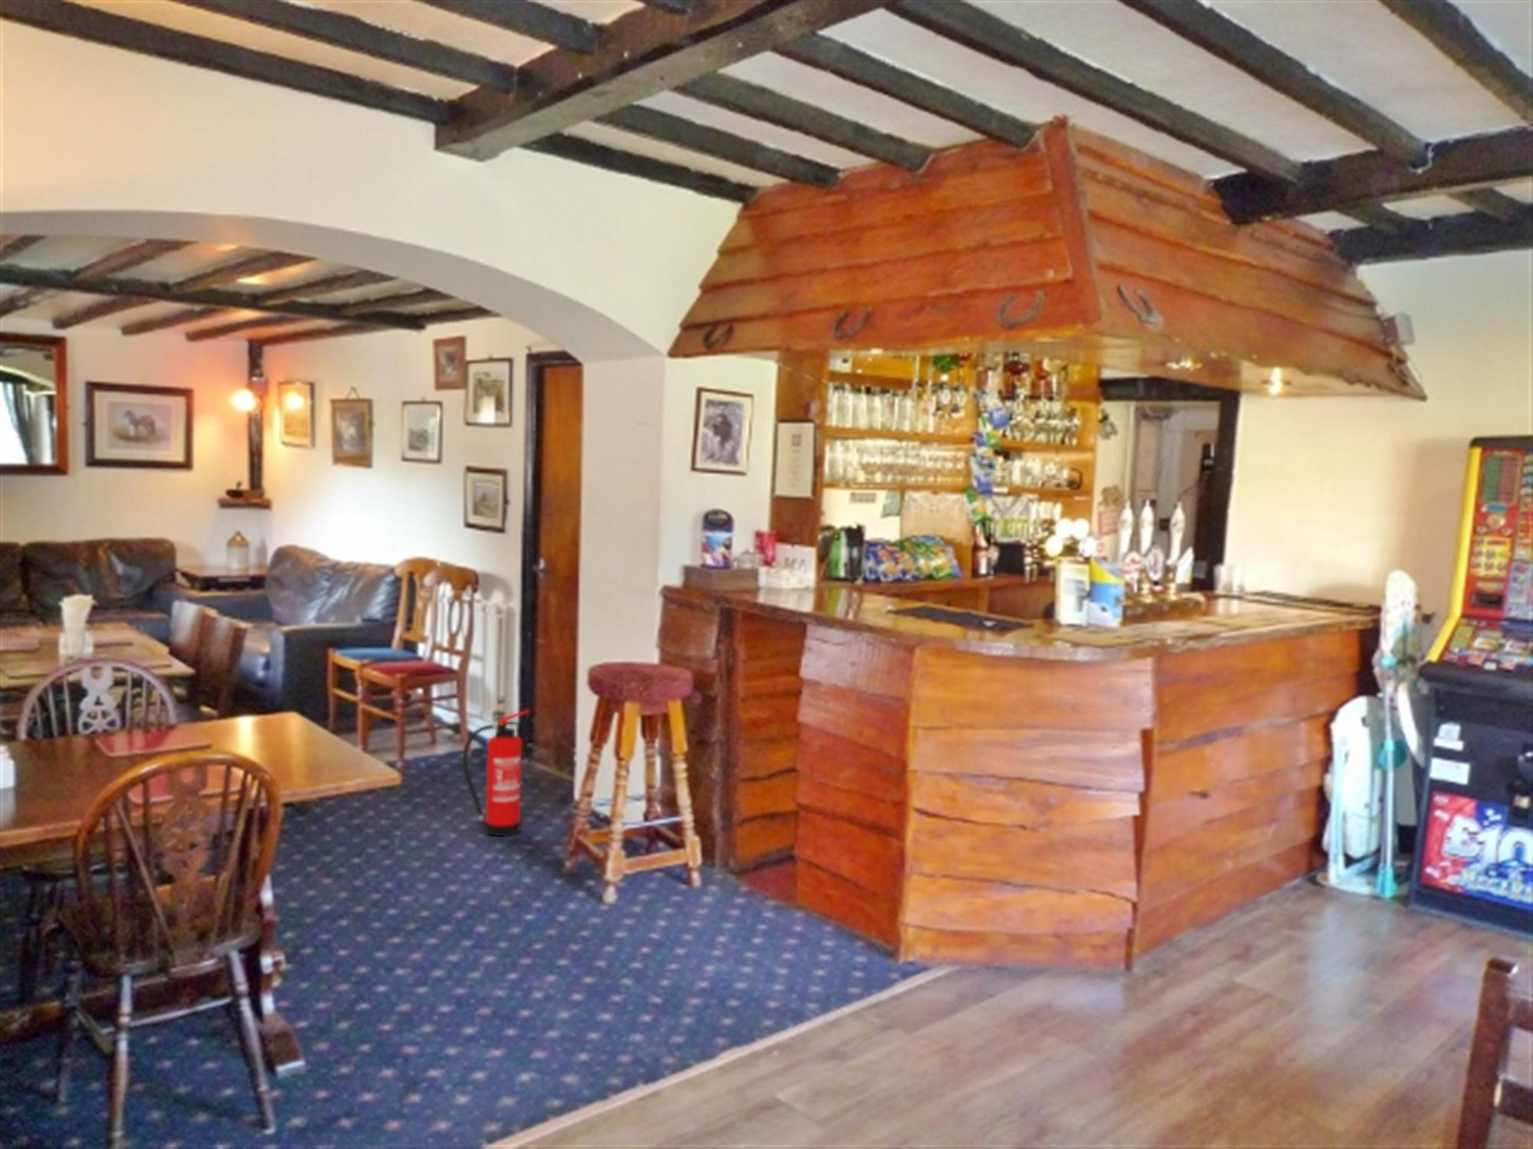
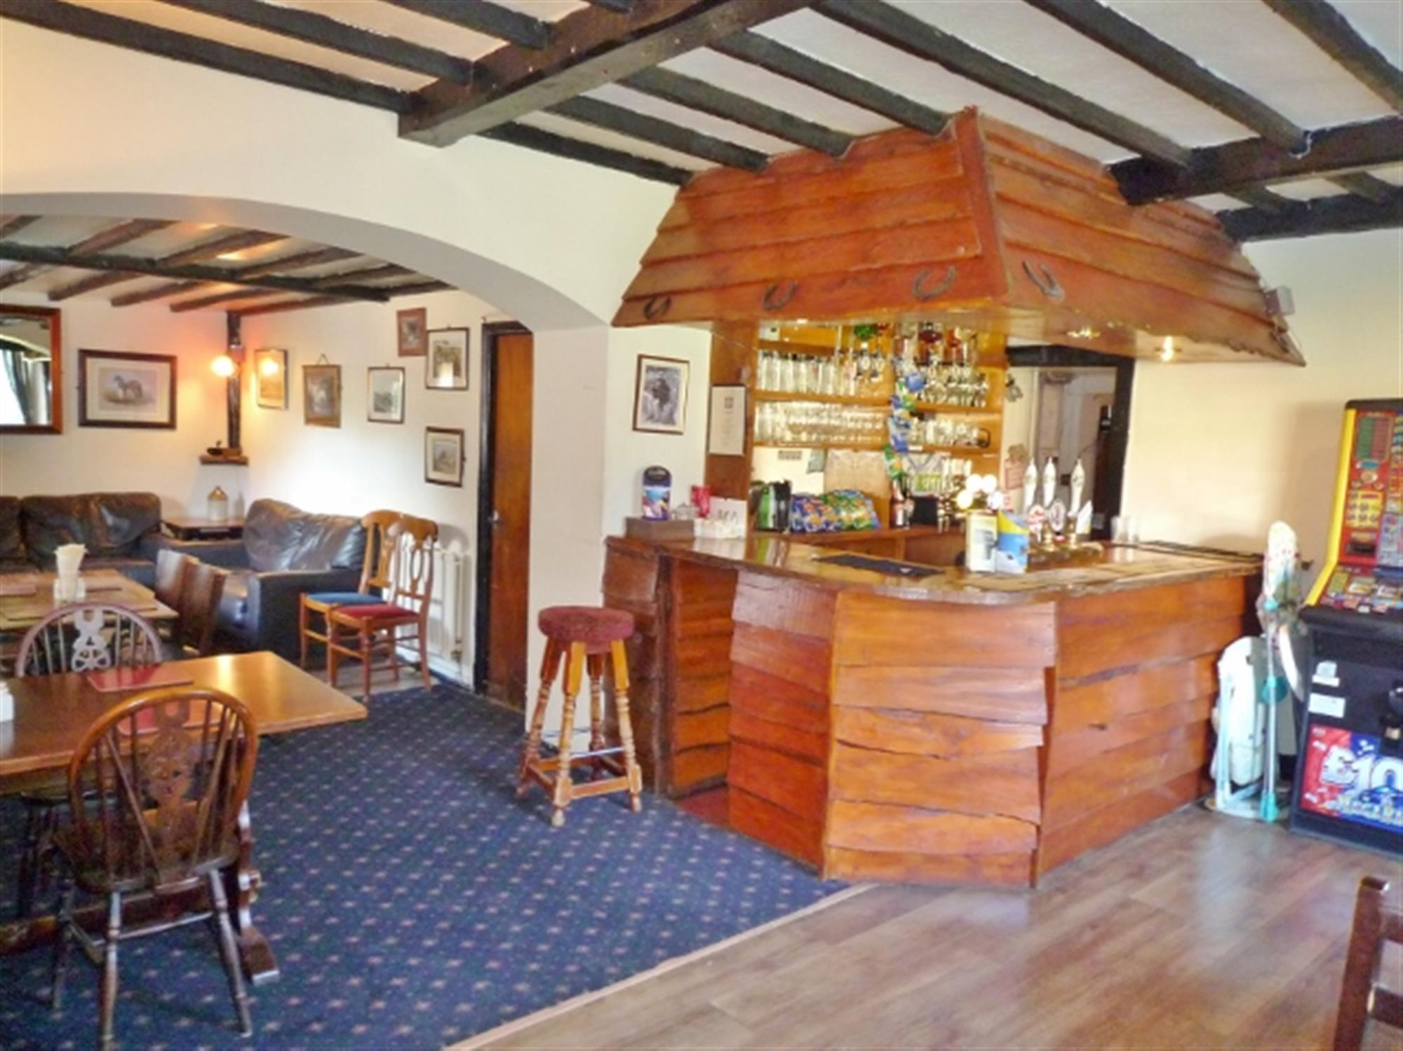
- fire extinguisher (495, 772)
